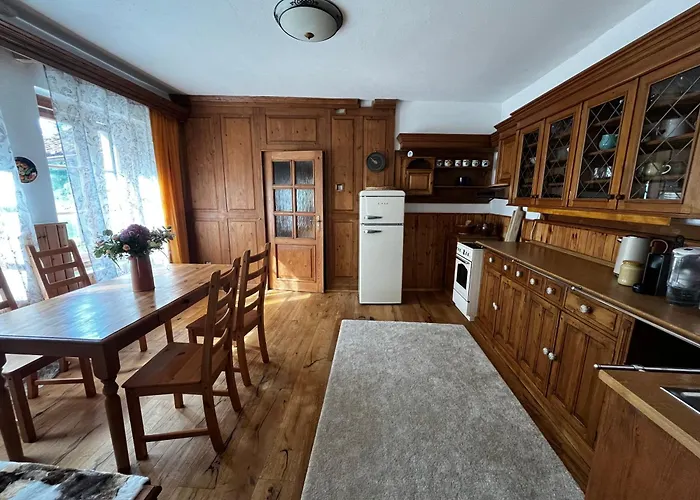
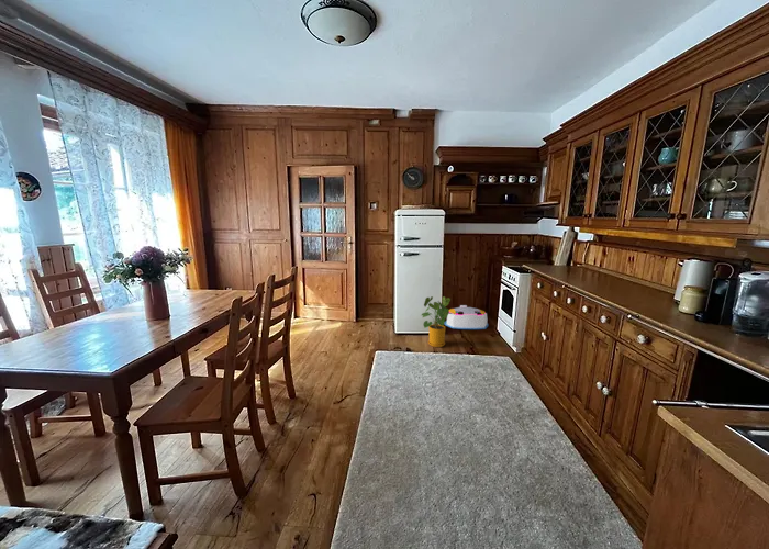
+ storage bin (466, 316)
+ house plant (435, 322)
